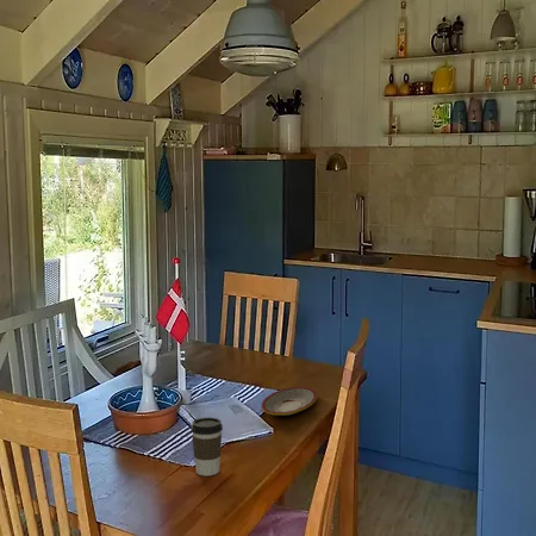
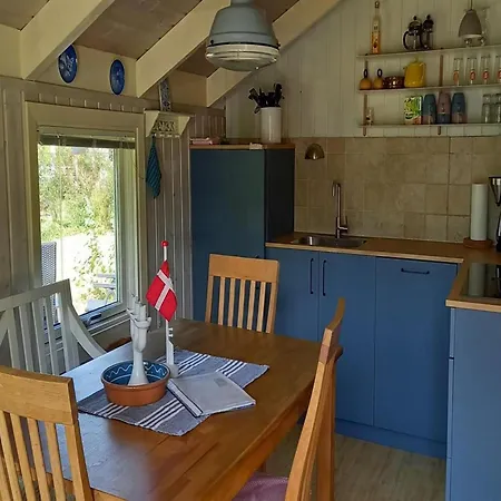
- plate (289, 403)
- coffee cup (207, 445)
